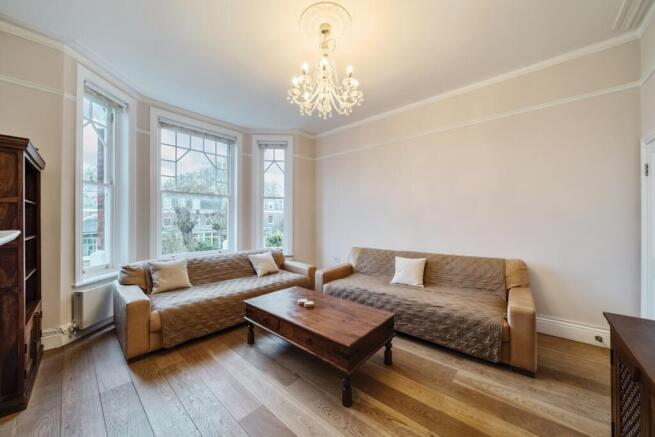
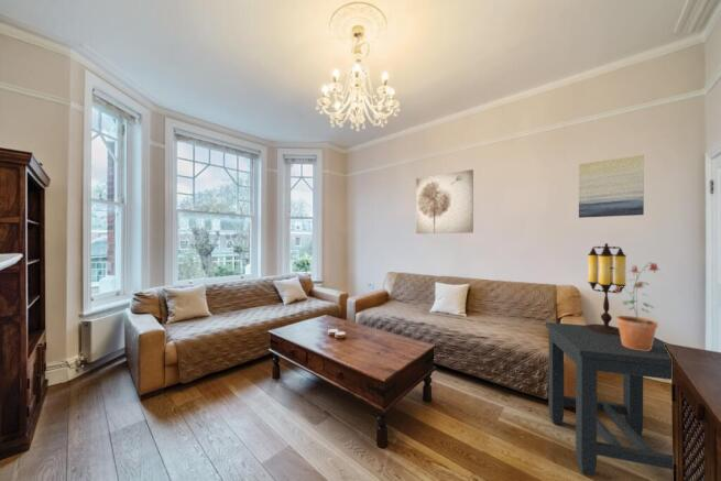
+ potted plant (633, 303)
+ table lamp (605, 286)
+ side table (608, 402)
+ wall art (443, 204)
+ wall art (609, 188)
